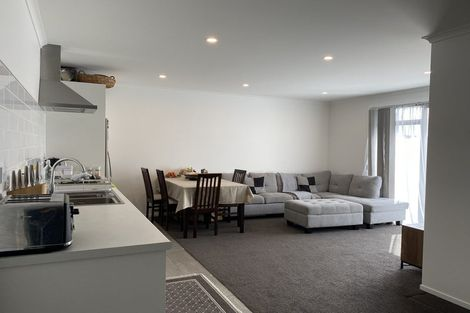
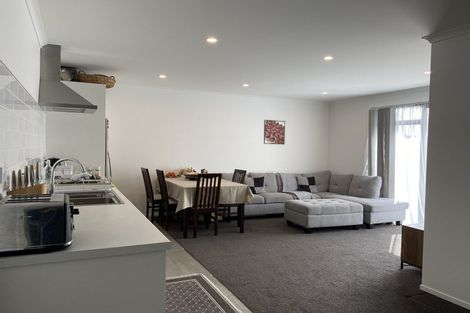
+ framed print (274, 132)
